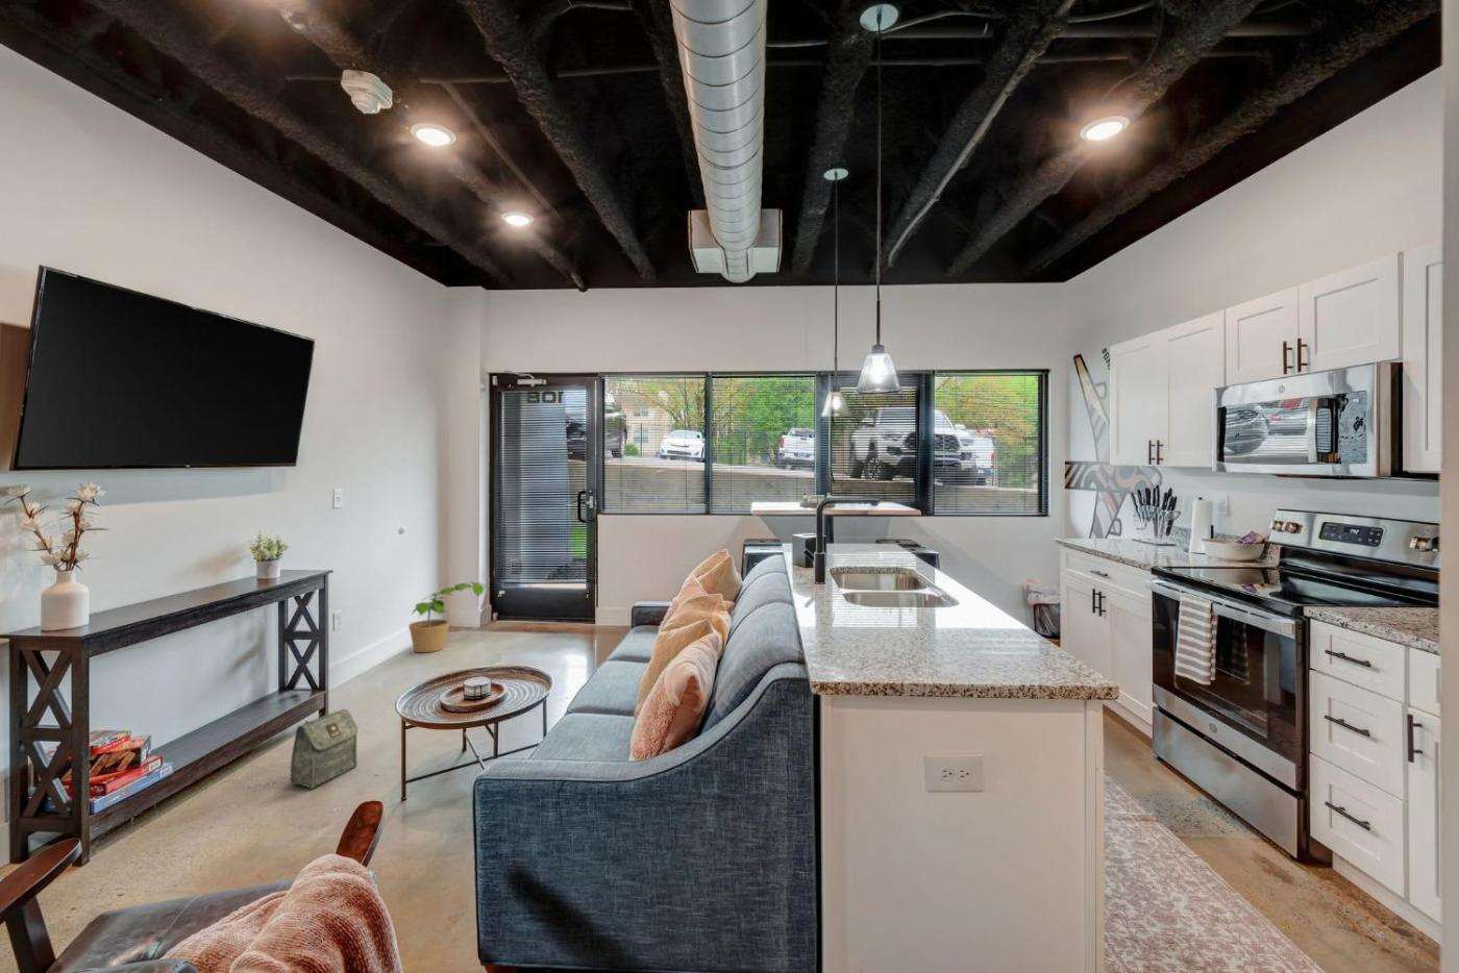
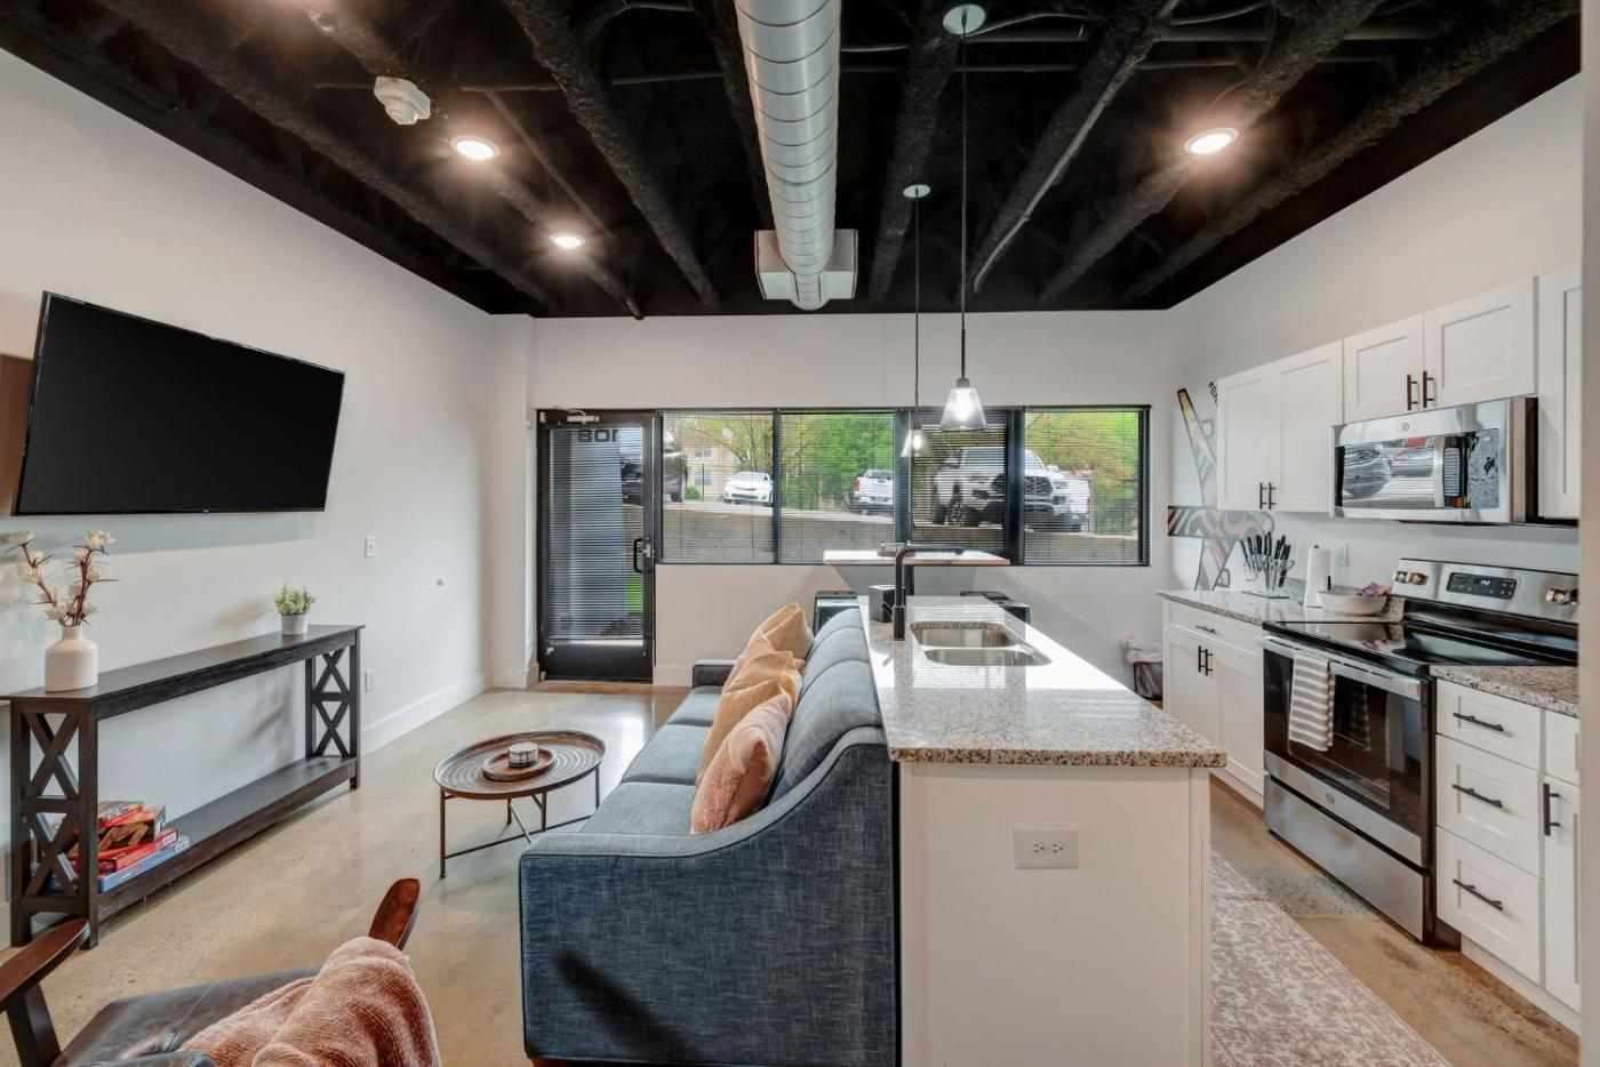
- bag (325, 745)
- potted plant (444, 620)
